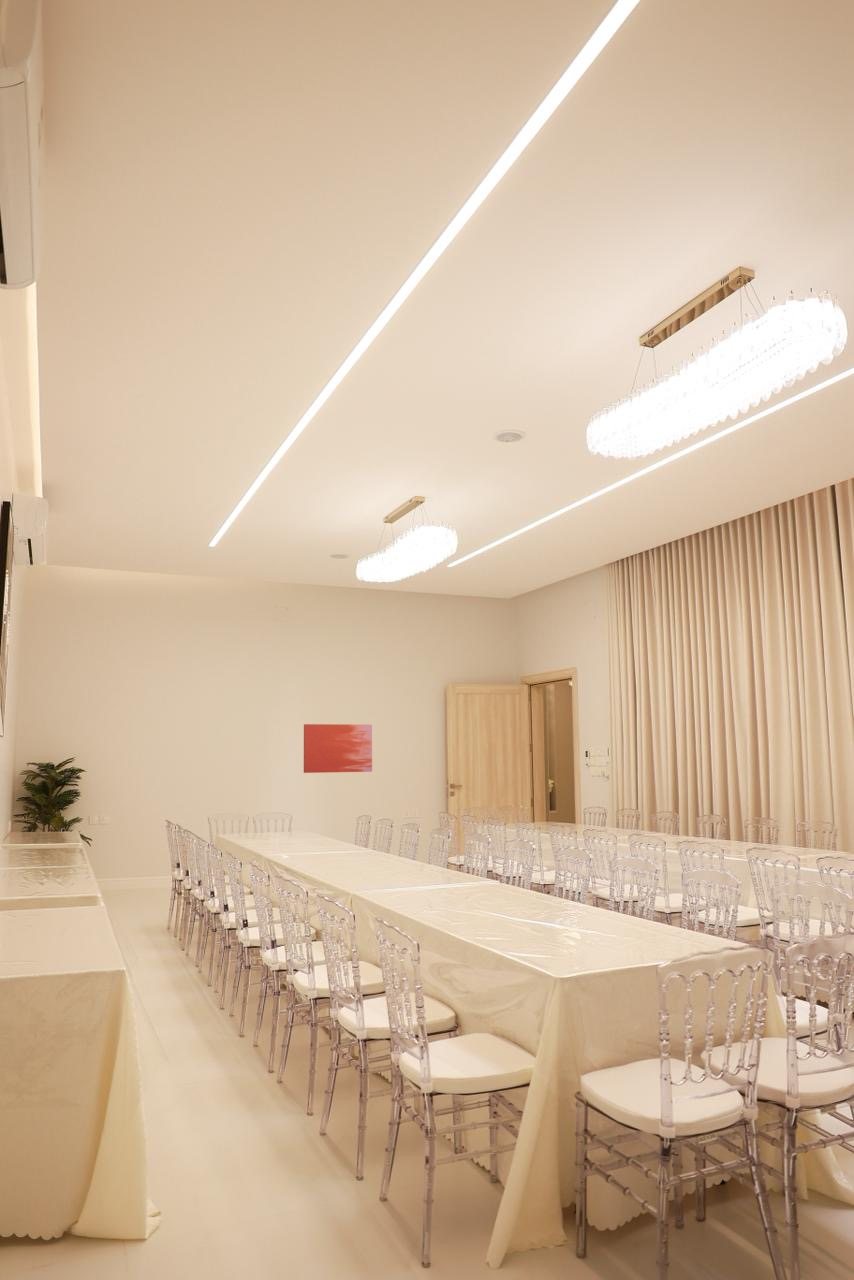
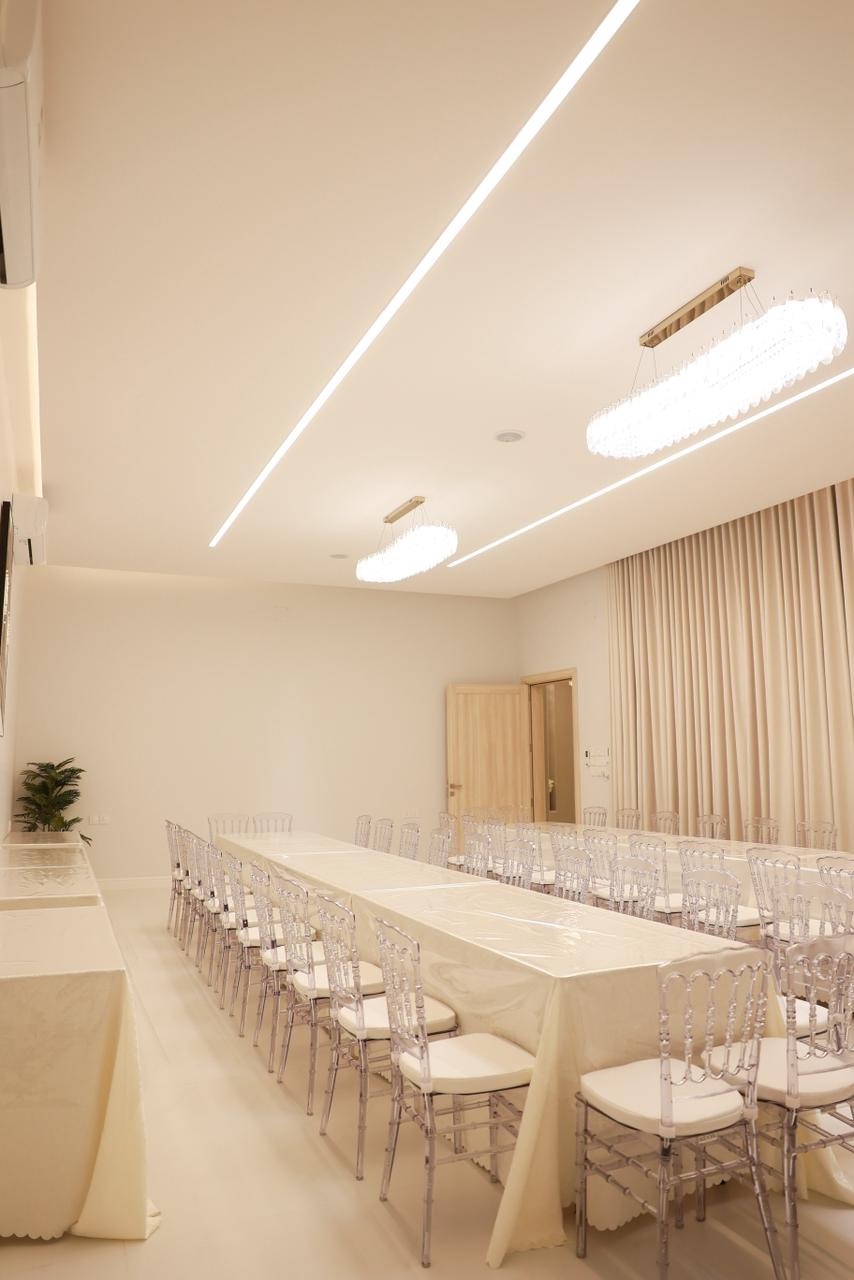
- wall art (338, 748)
